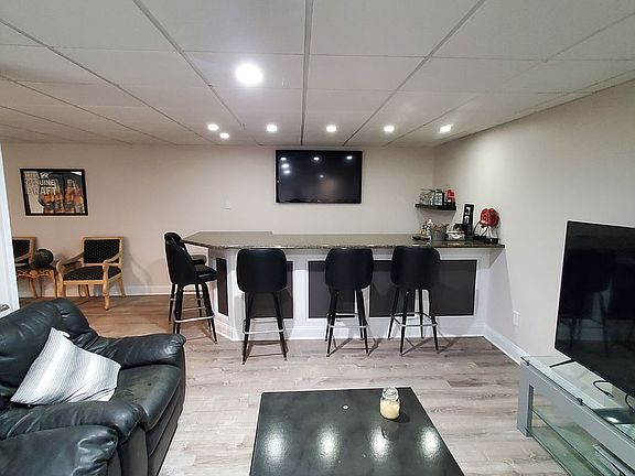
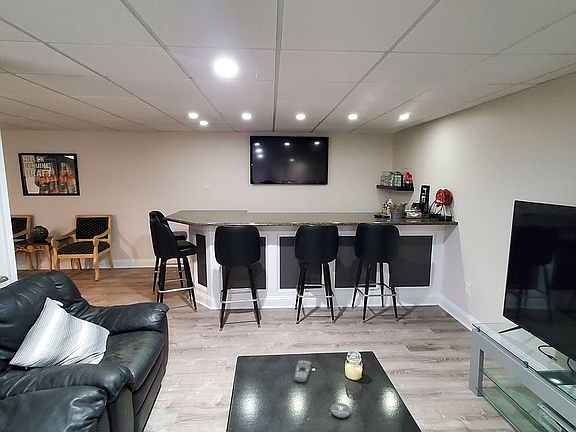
+ remote control (302, 371)
+ coaster (340, 410)
